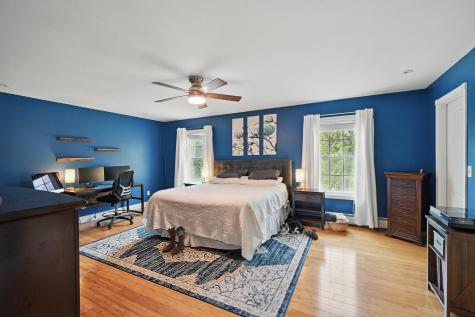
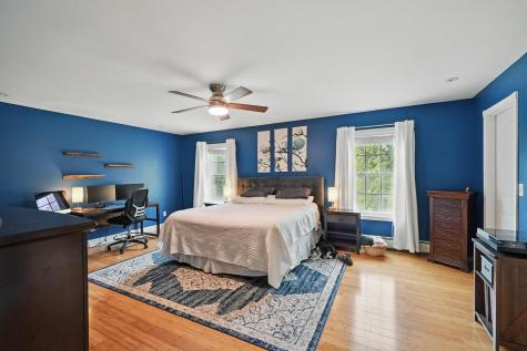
- boots (175, 238)
